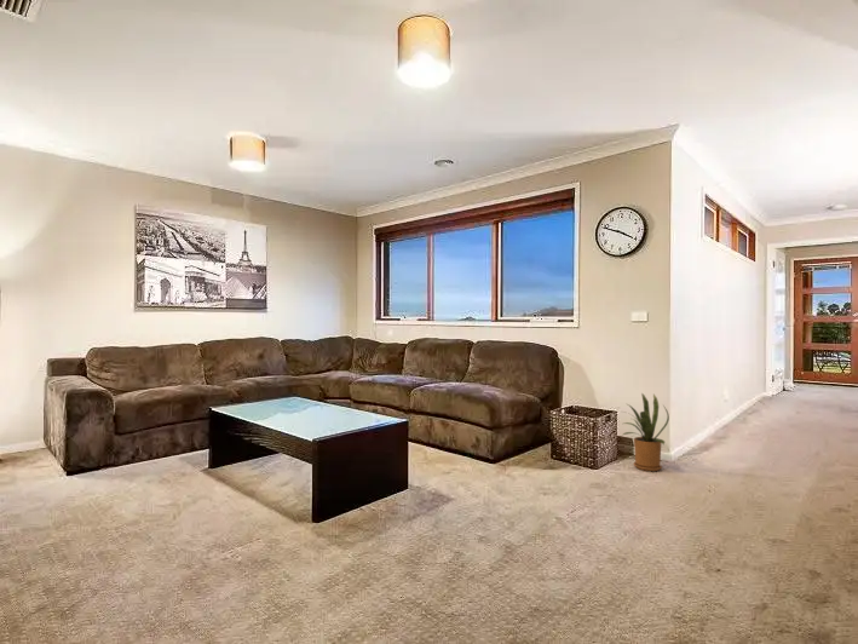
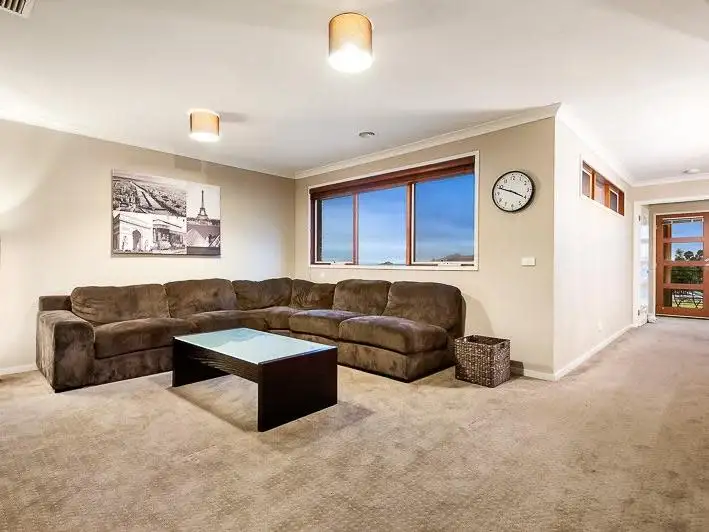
- house plant (643, 431)
